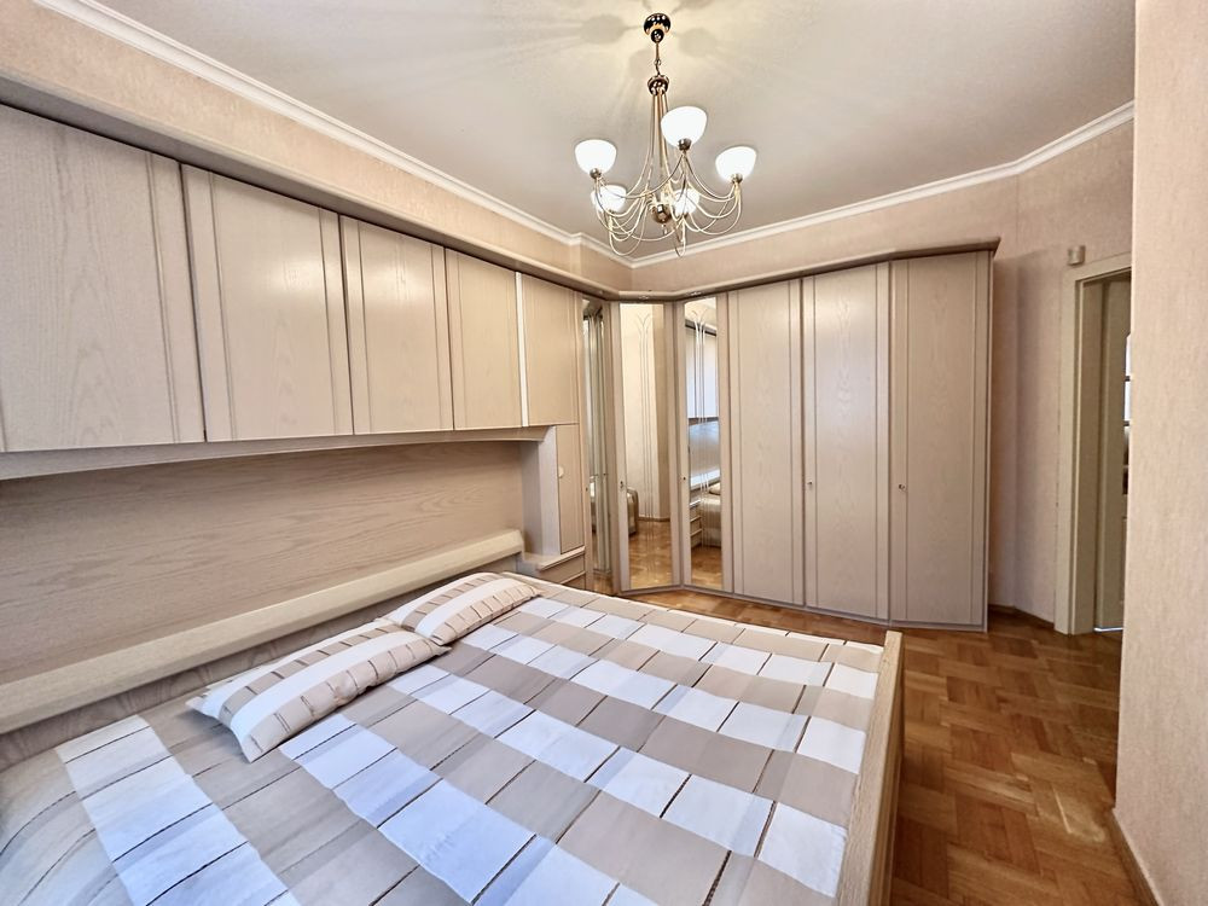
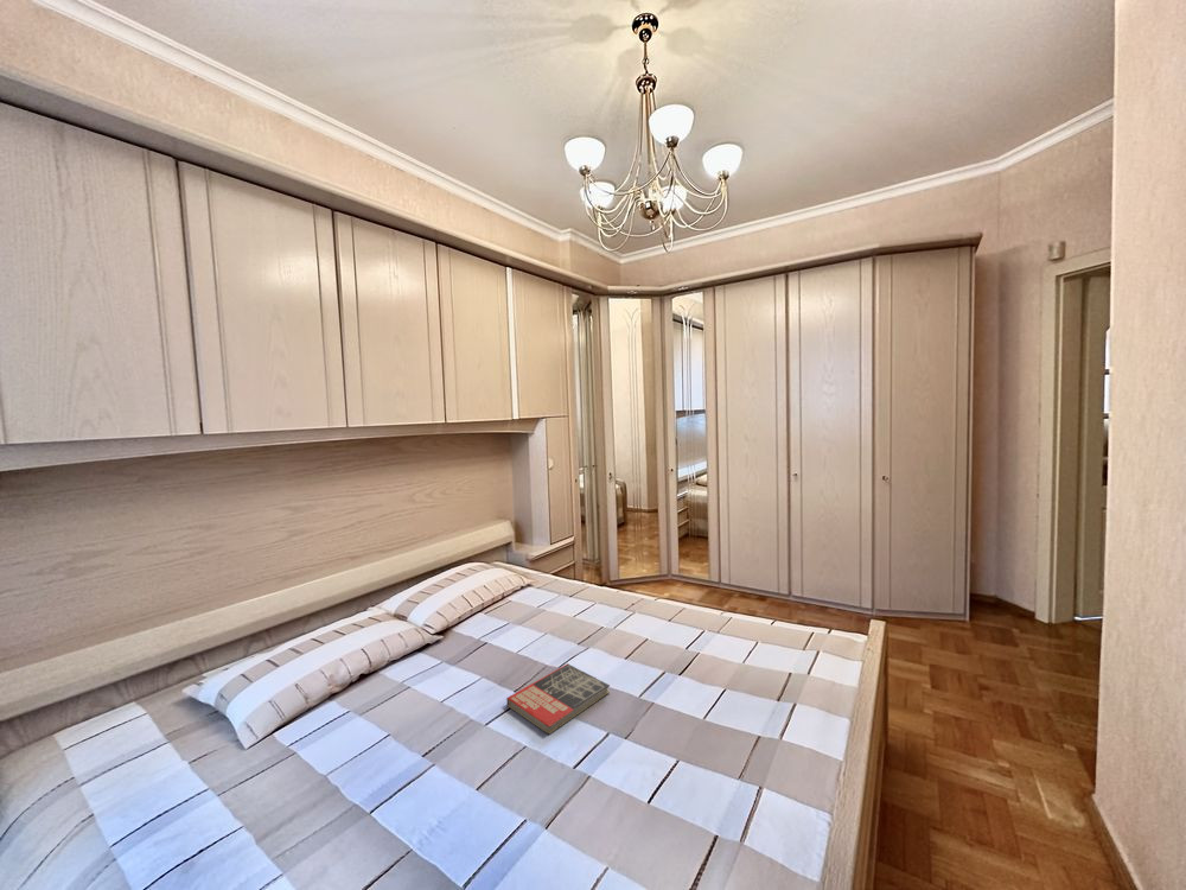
+ book (559, 694)
